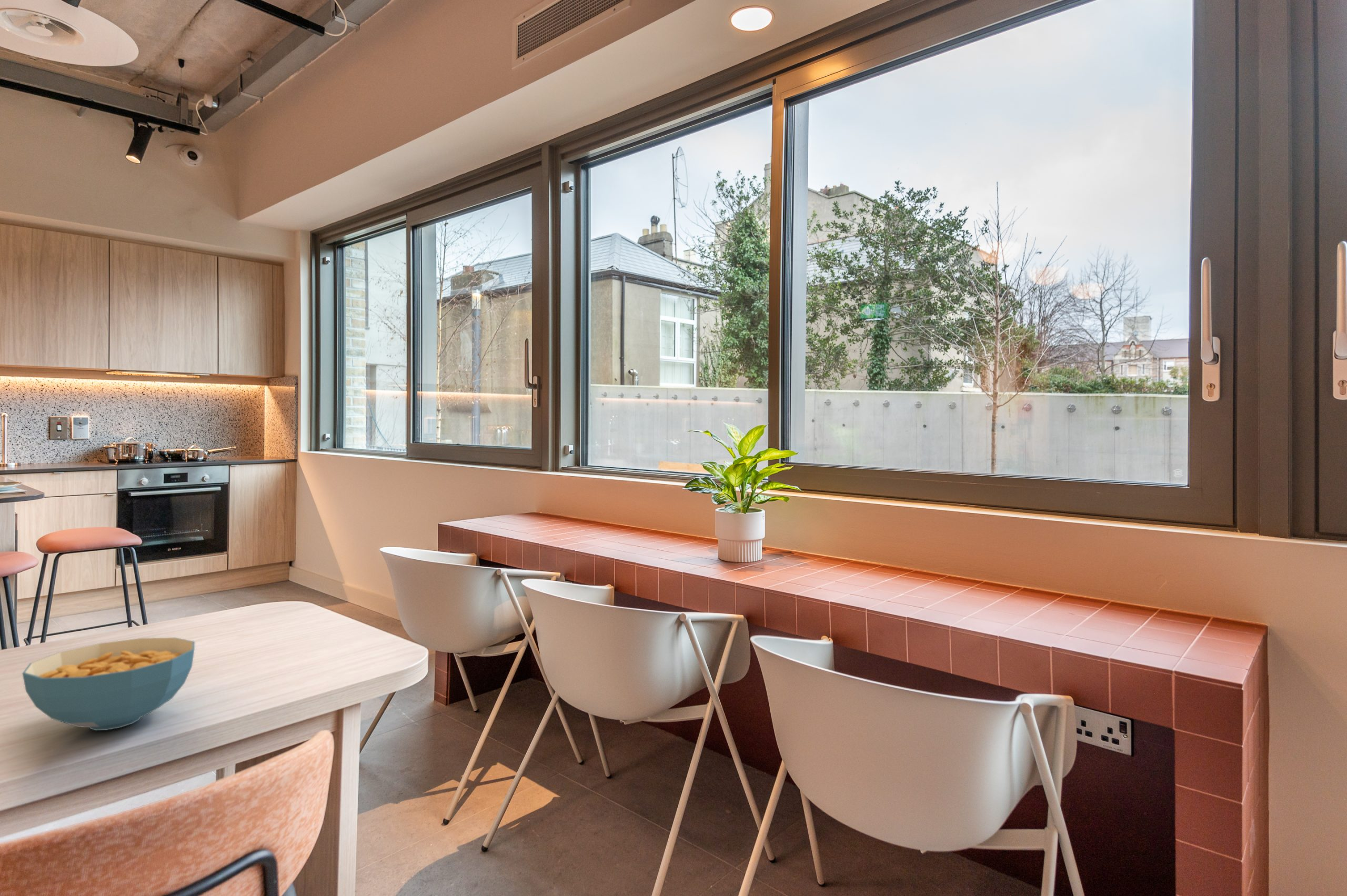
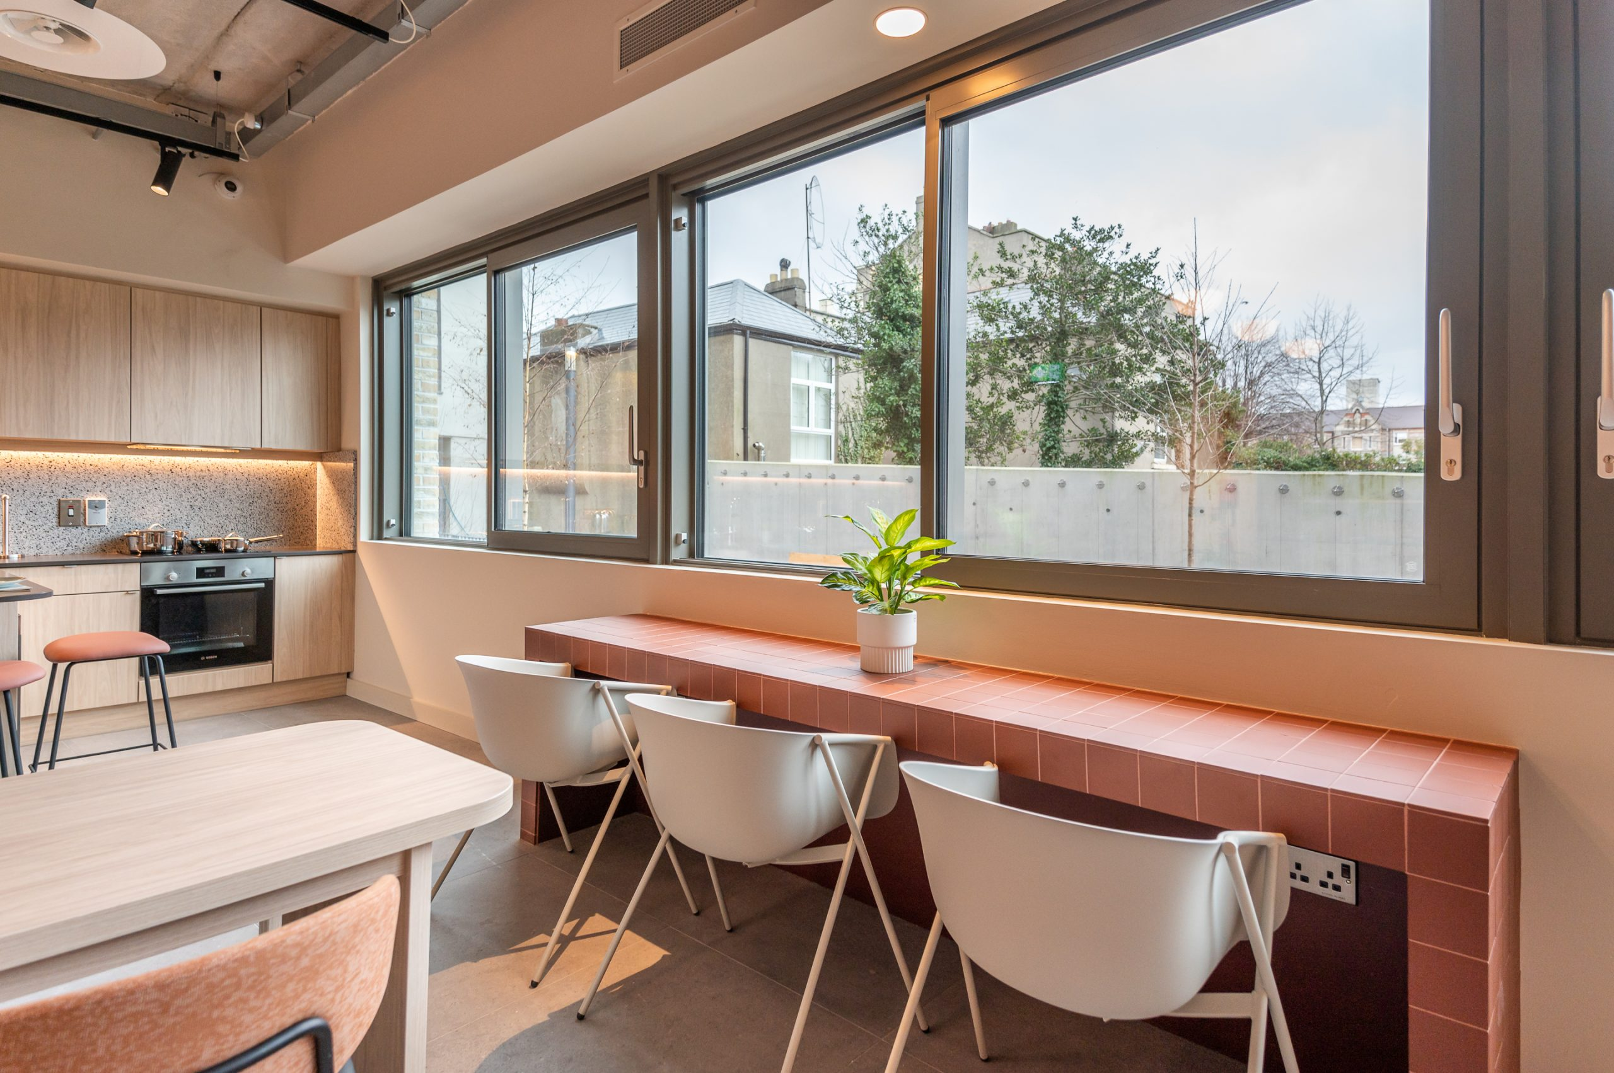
- cereal bowl (115, 689)
